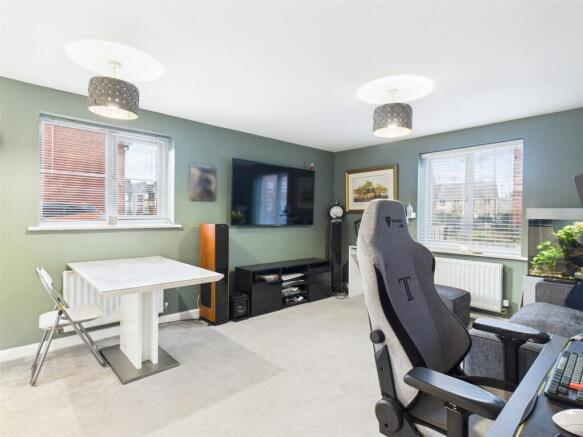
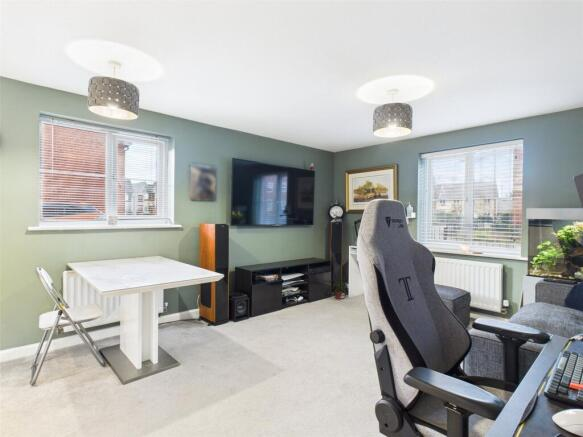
+ potted plant (339, 286)
